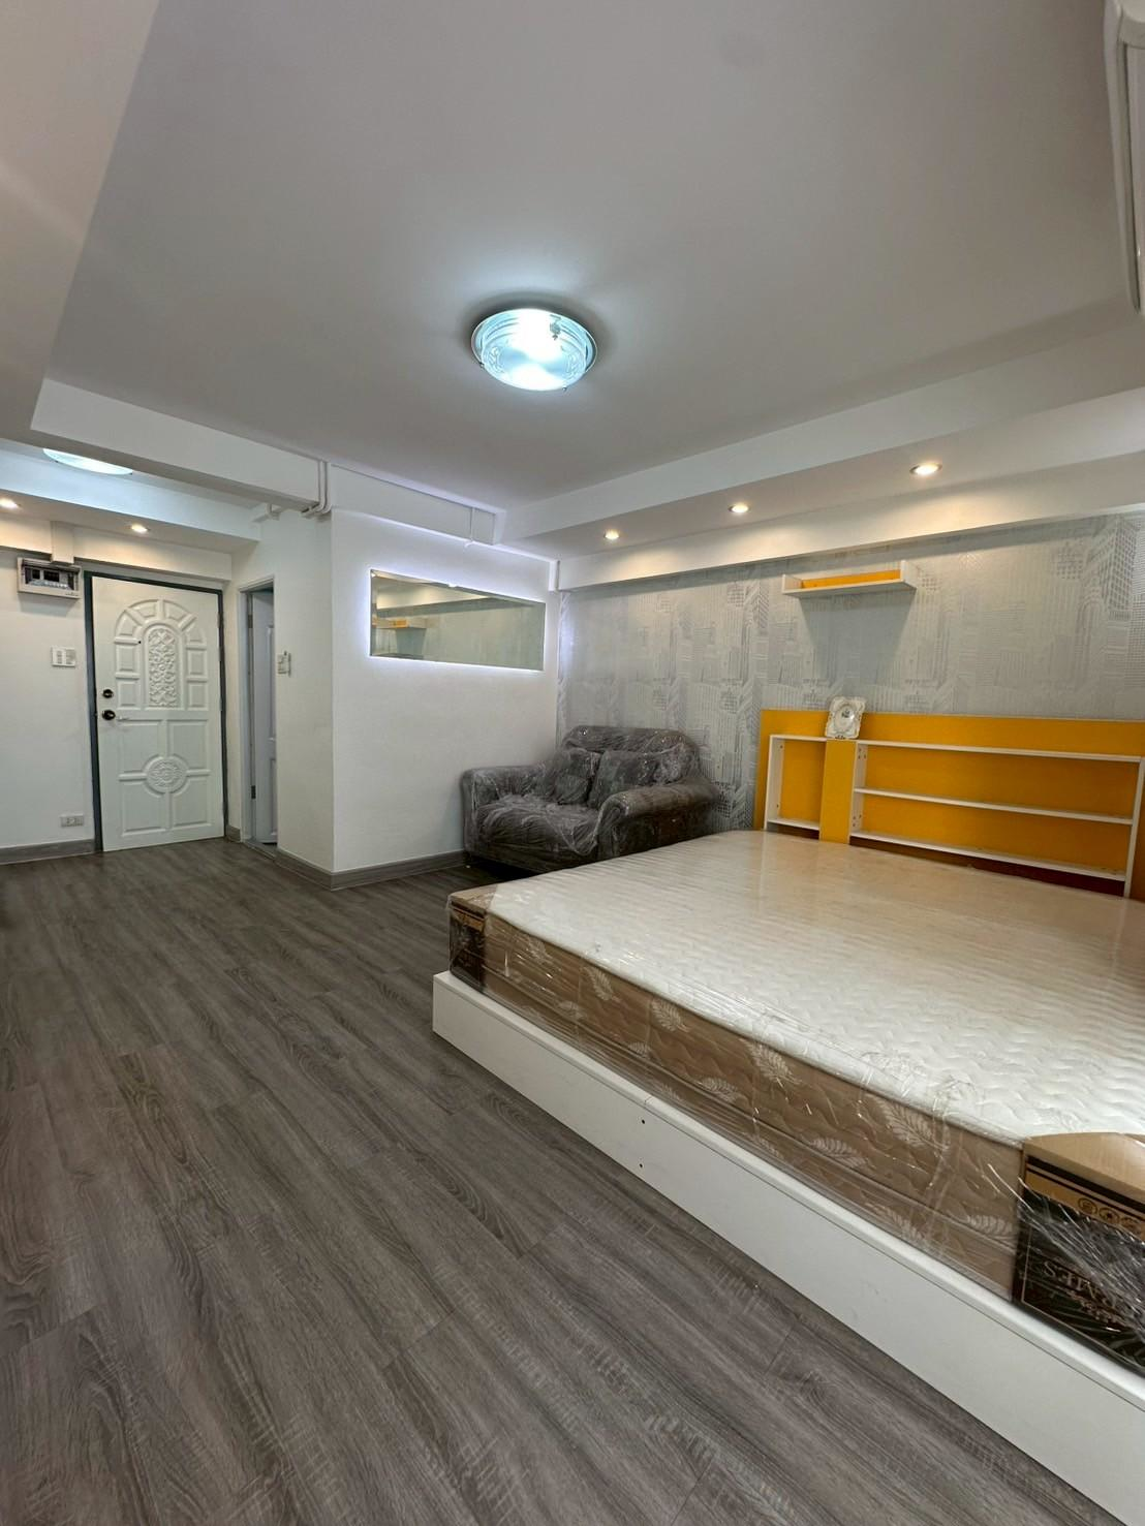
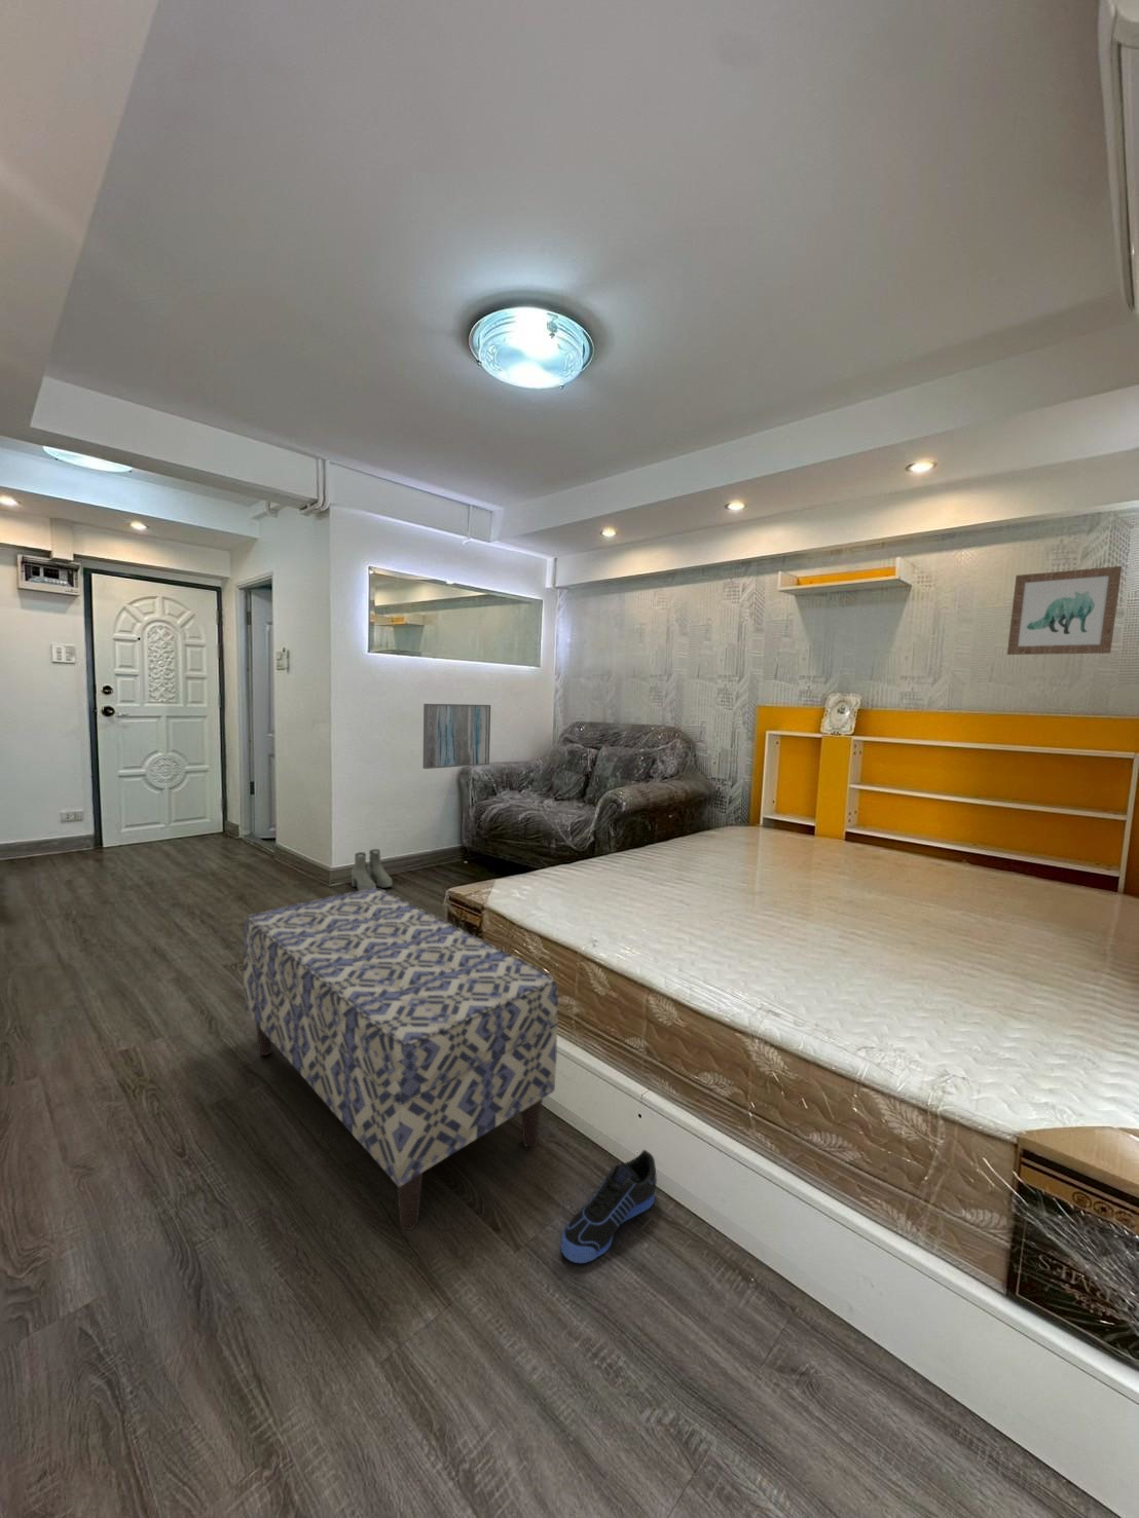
+ wall art (1061, 612)
+ bench (384, 1018)
+ sneaker (610, 1200)
+ boots (371, 870)
+ wall art (457, 734)
